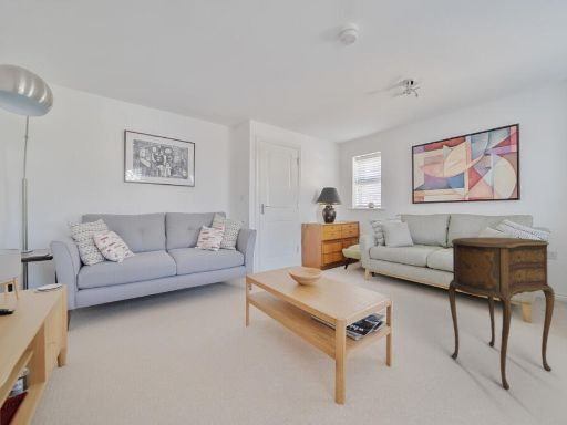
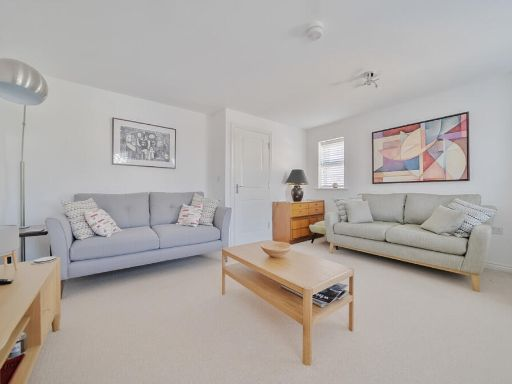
- side table (493, 301)
